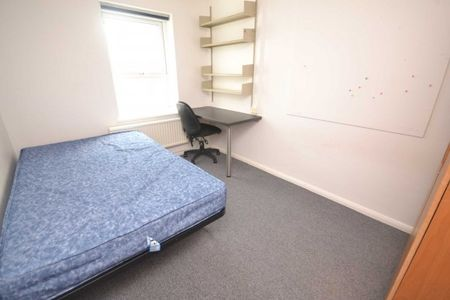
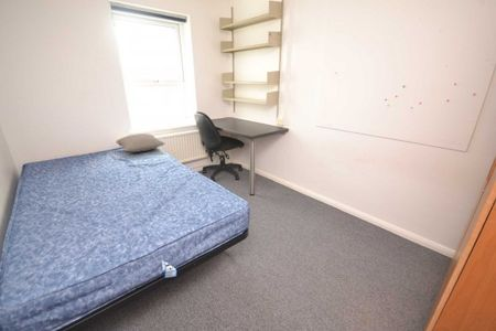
+ pillow (140, 142)
